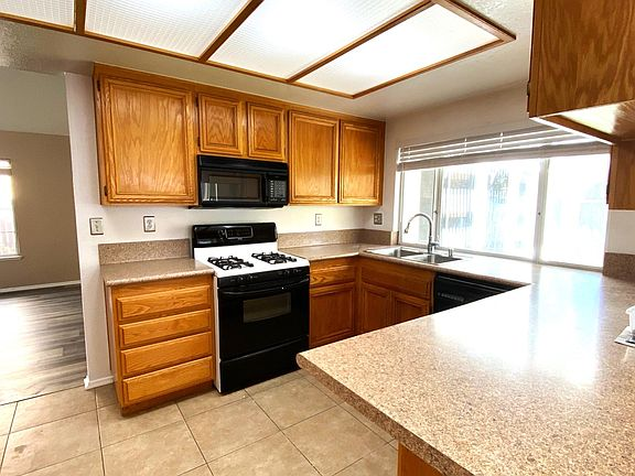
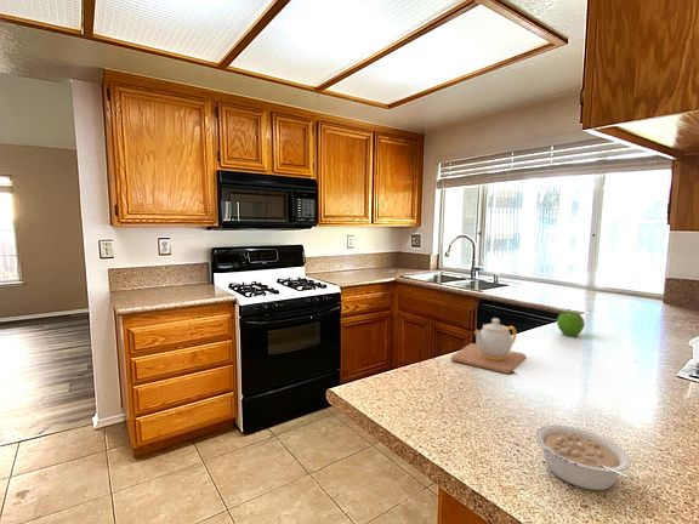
+ legume (582, 457)
+ fruit (570, 321)
+ teapot (489, 337)
